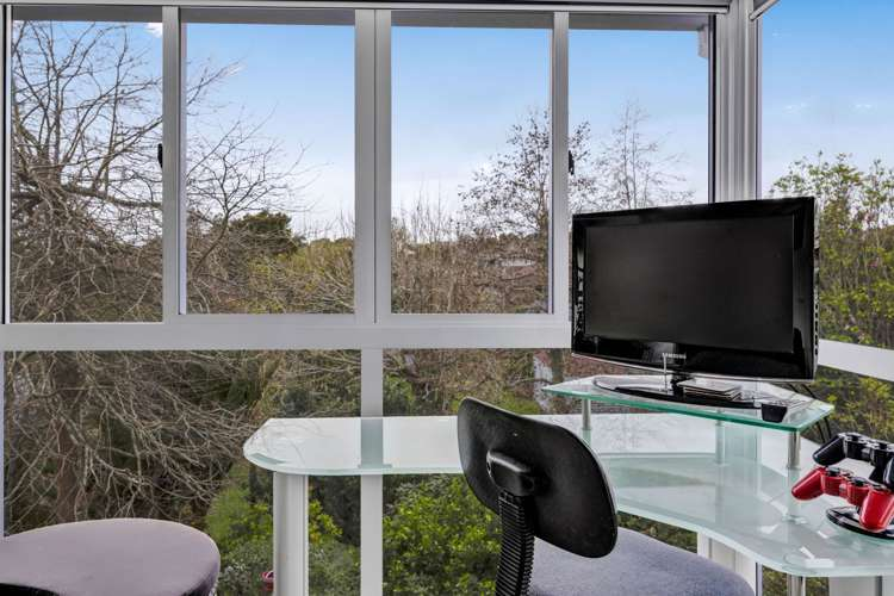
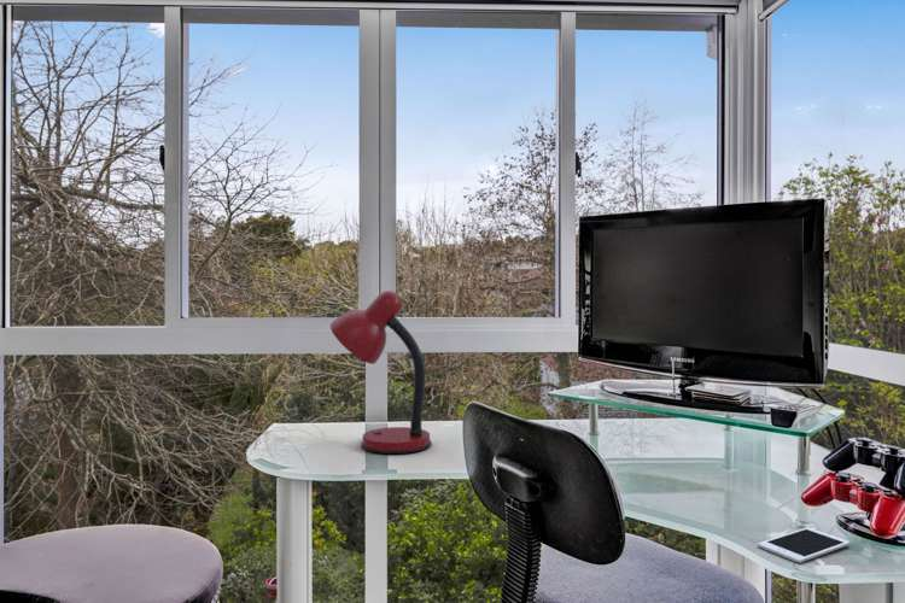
+ desk lamp (375, 362)
+ cell phone (804, 544)
